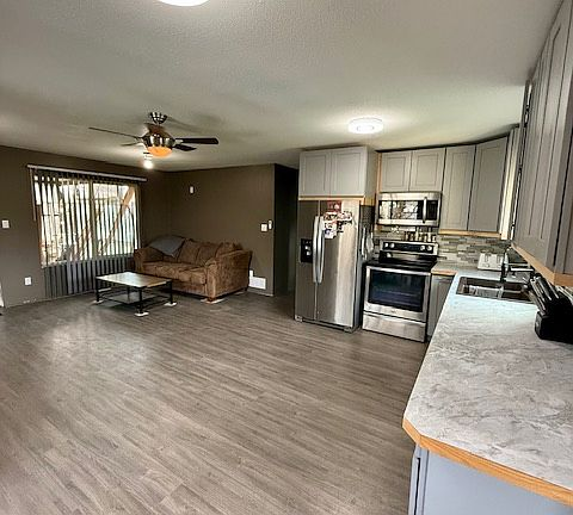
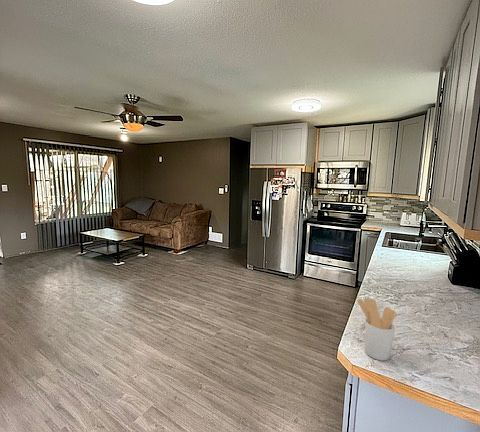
+ utensil holder (374, 326)
